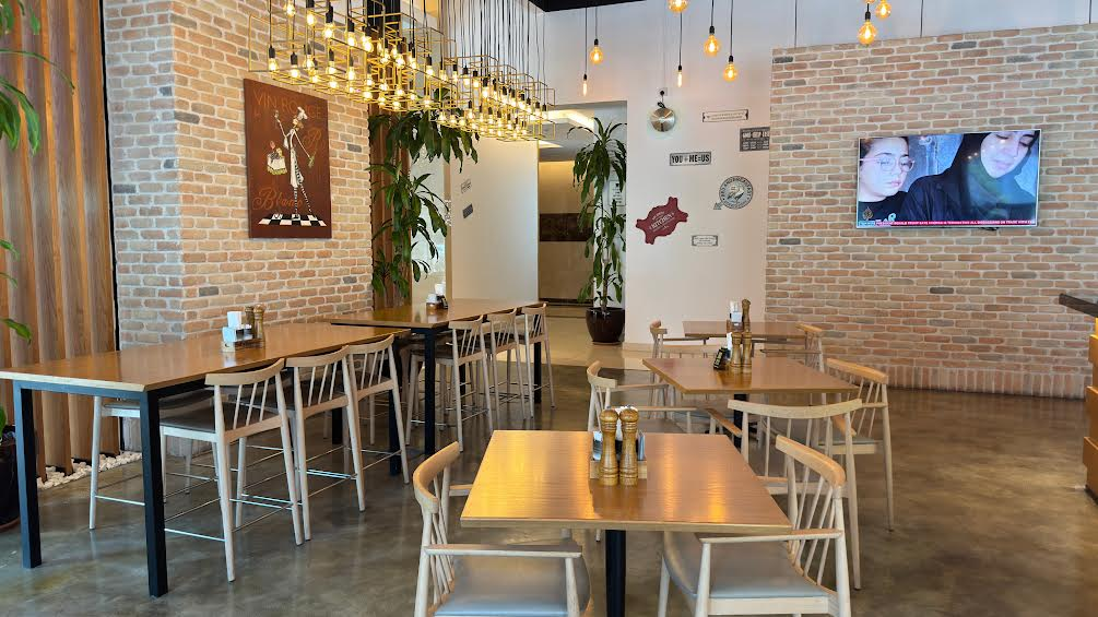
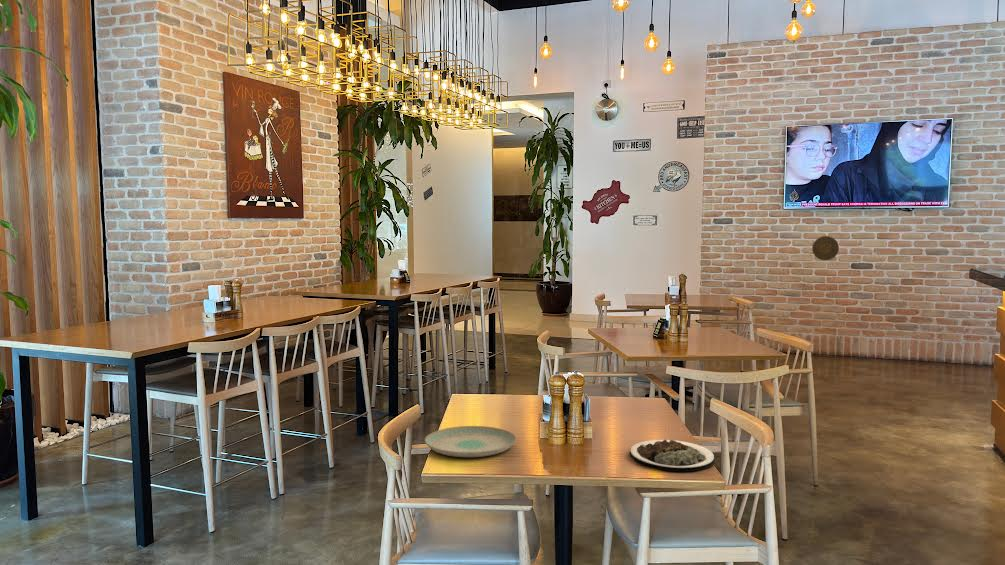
+ plate (671, 452)
+ decorative plate (825, 248)
+ plate (470, 441)
